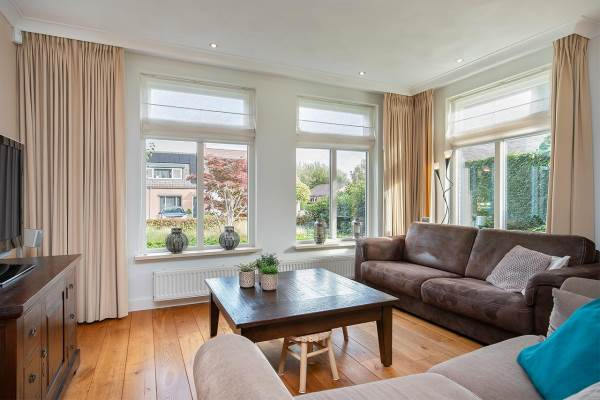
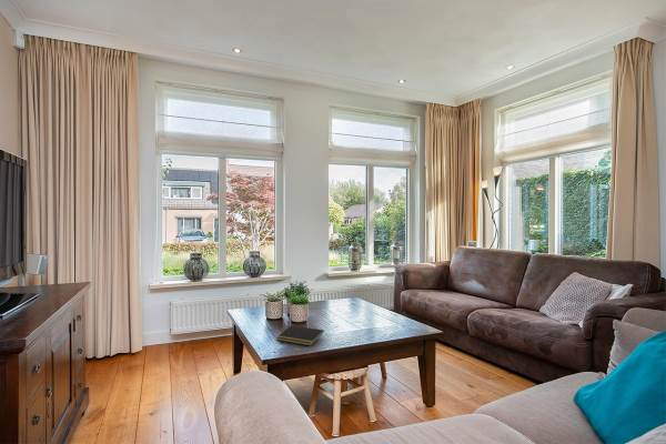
+ notepad (300, 334)
